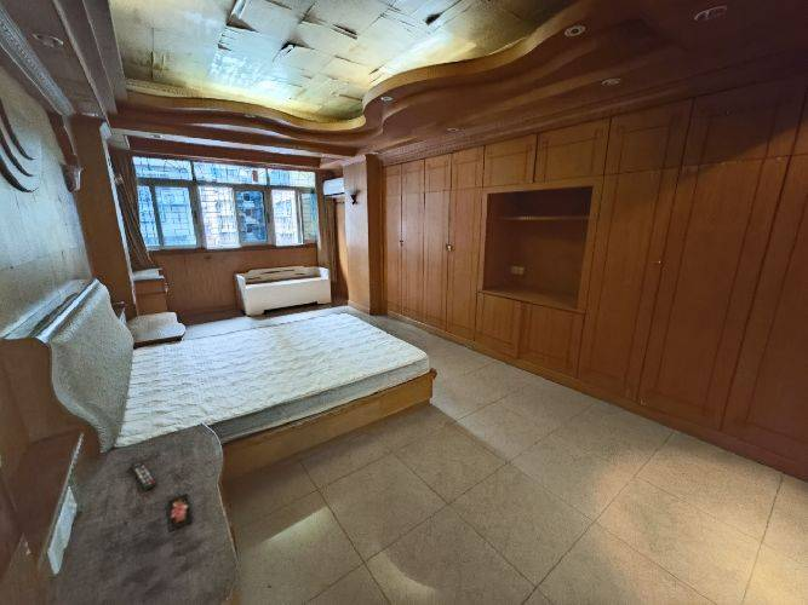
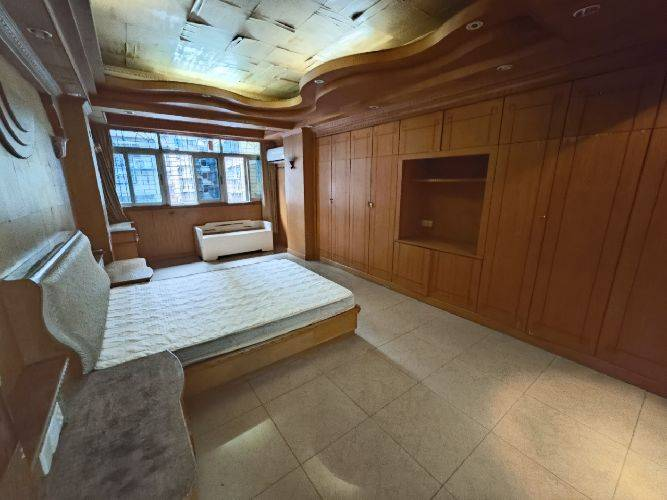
- remote control (142, 473)
- smartphone (179, 511)
